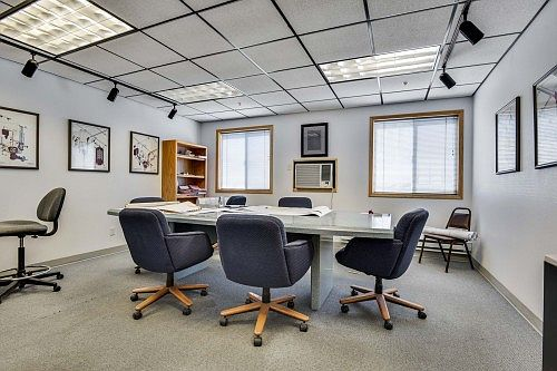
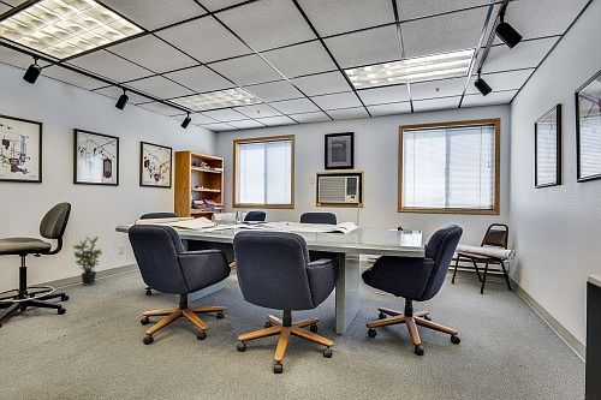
+ potted plant (87, 259)
